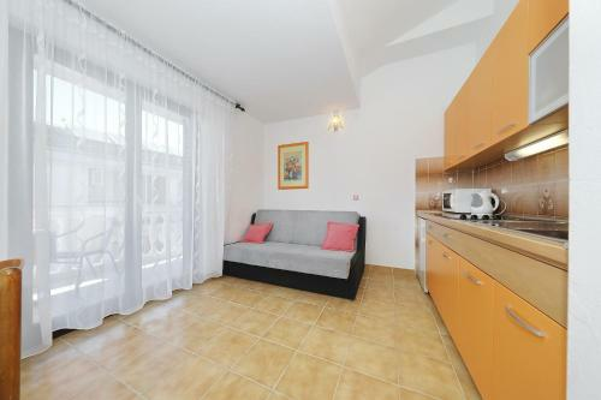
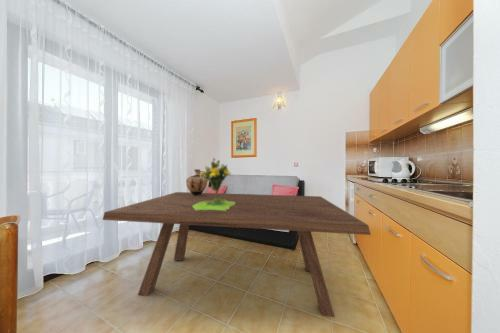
+ bouquet (216, 180)
+ dining table (238, 227)
+ ceramic jug (197, 182)
